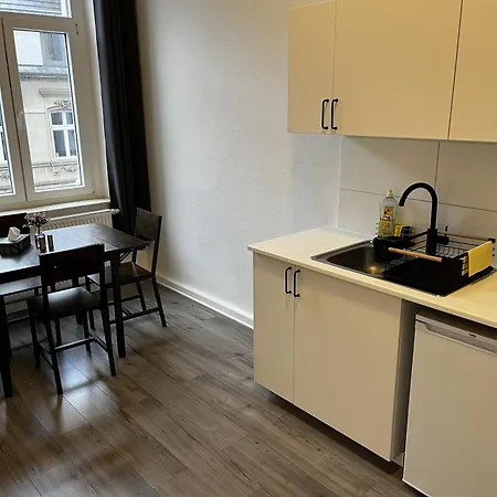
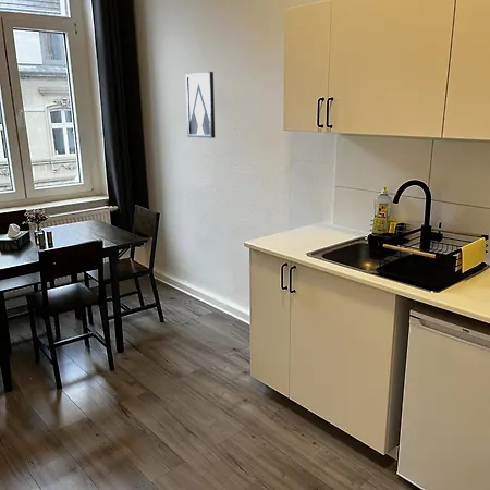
+ wall art (199, 106)
